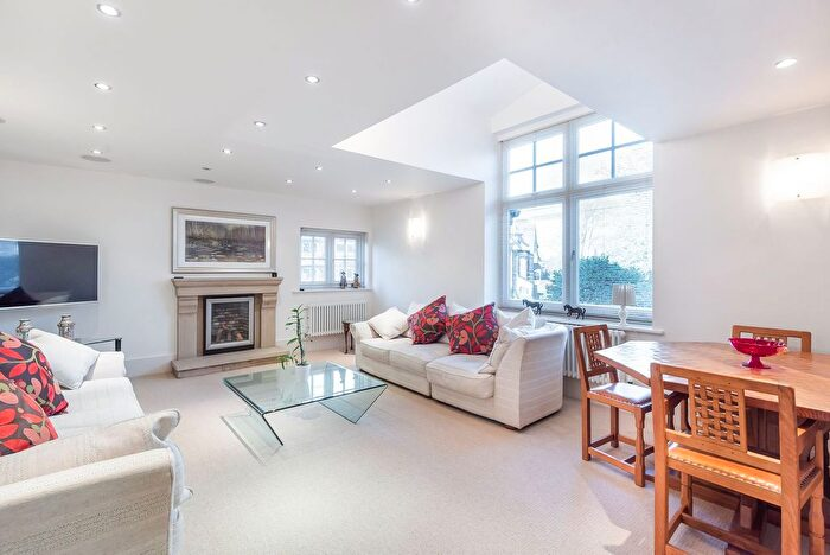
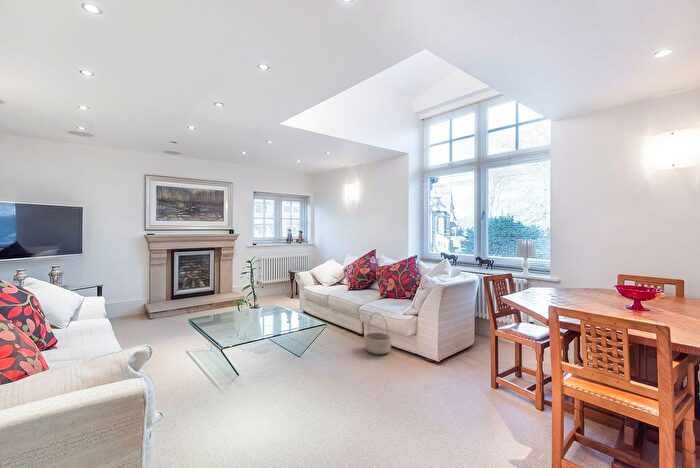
+ basket (377, 332)
